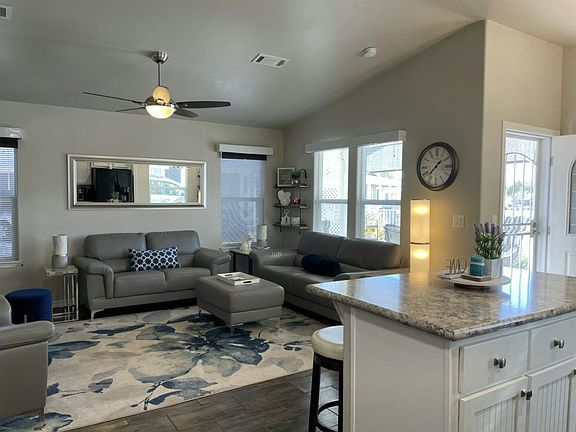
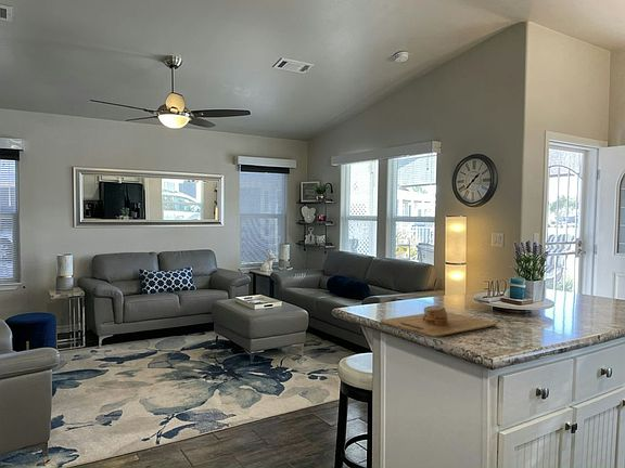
+ cutting board (437, 314)
